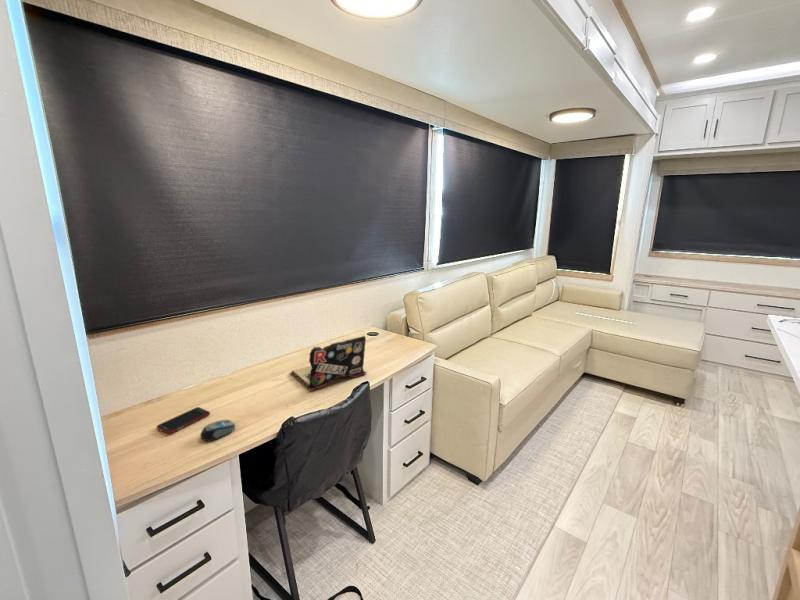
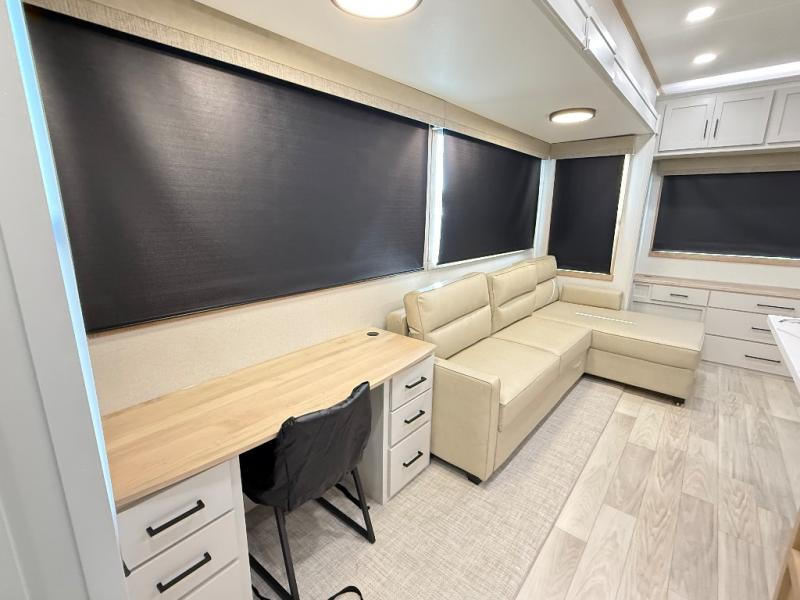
- laptop (327, 354)
- computer mouse (217, 427)
- cell phone (184, 420)
